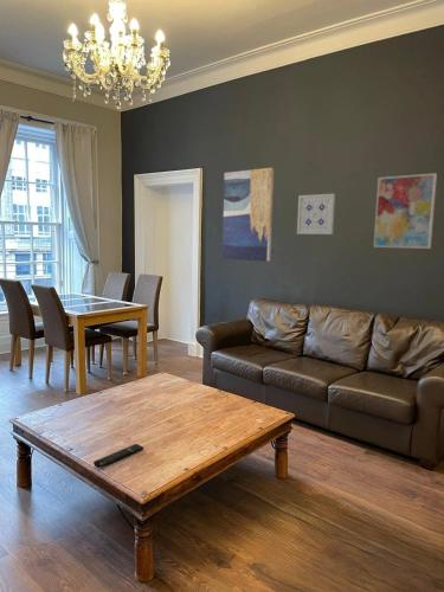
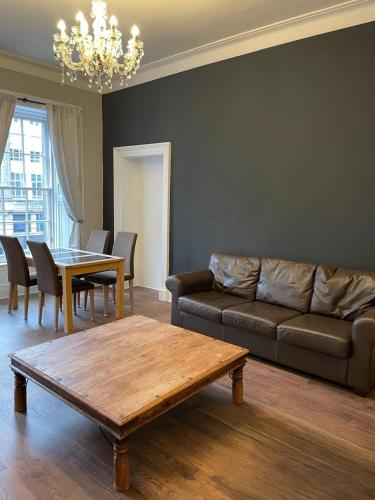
- wall art (246, 215)
- remote control (118, 455)
- wall art (315, 214)
- wall art (403, 212)
